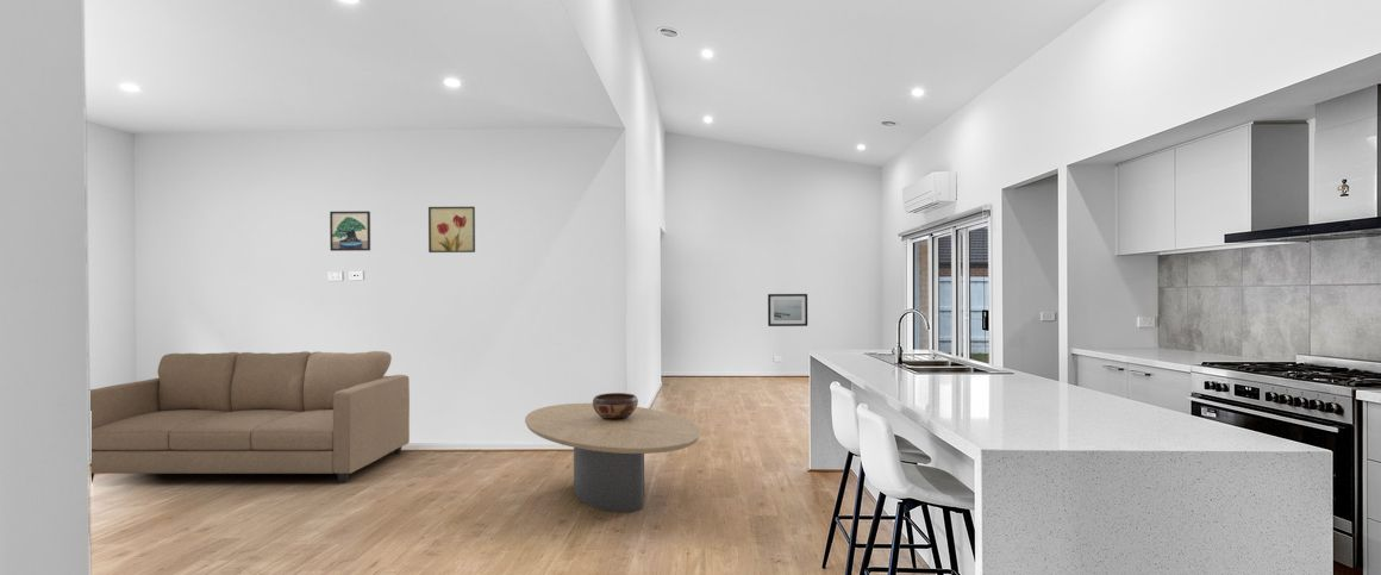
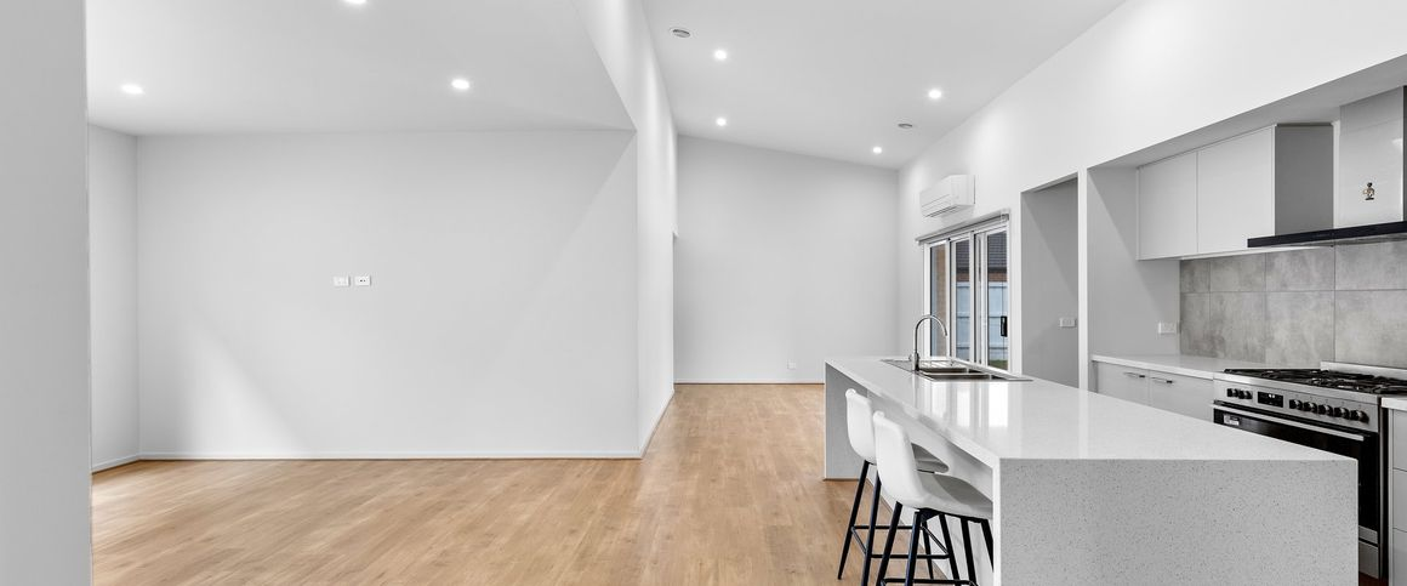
- coffee table (608, 458)
- sofa (254, 411)
- wall art (787, 310)
- decorative bowl (614, 406)
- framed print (350, 231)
- wall art (451, 229)
